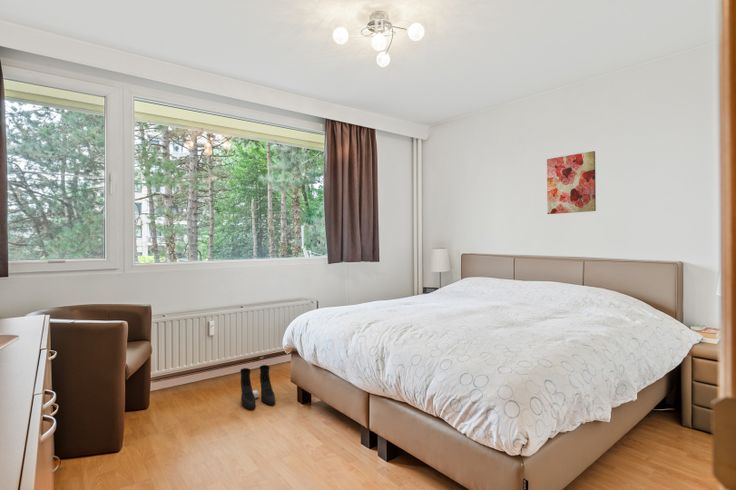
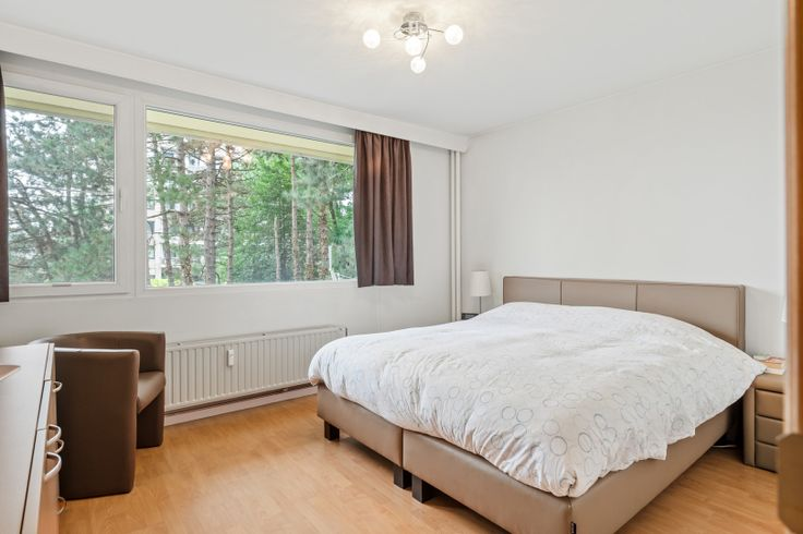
- wall art (570, 184)
- boots (260, 382)
